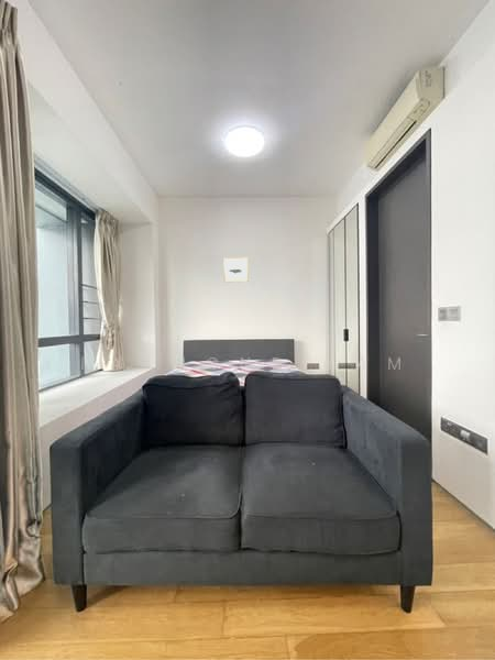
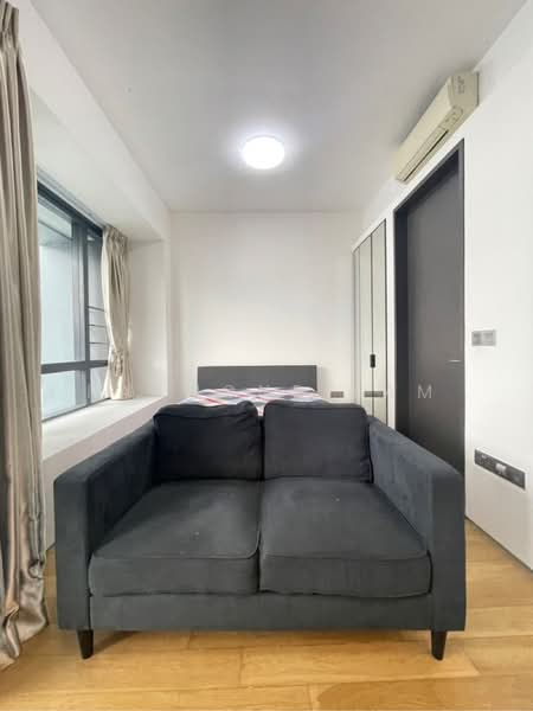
- wall art (235, 270)
